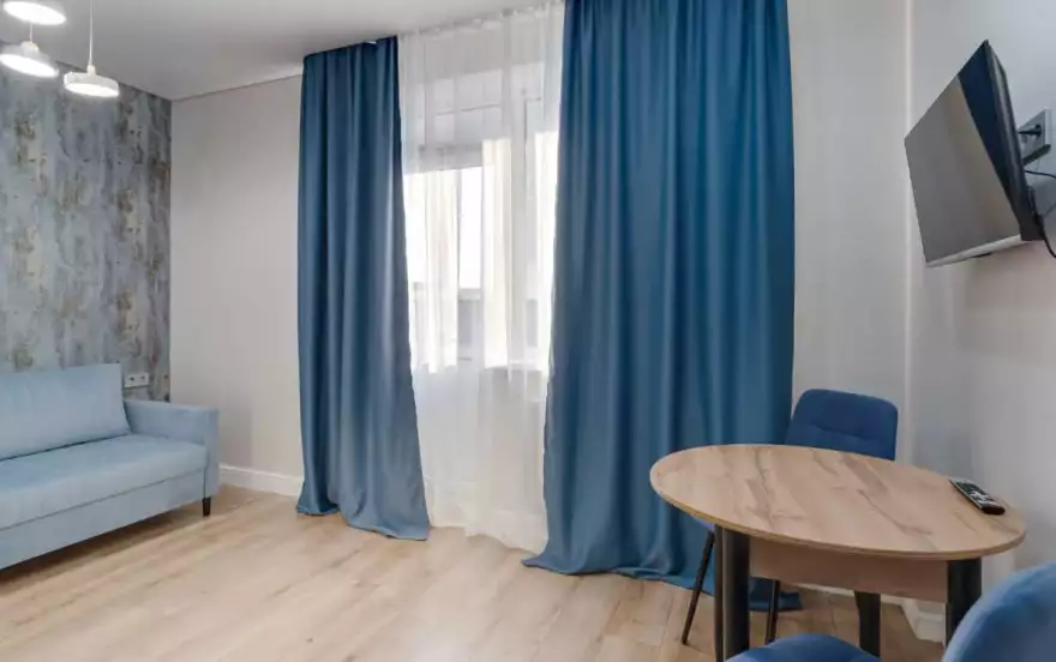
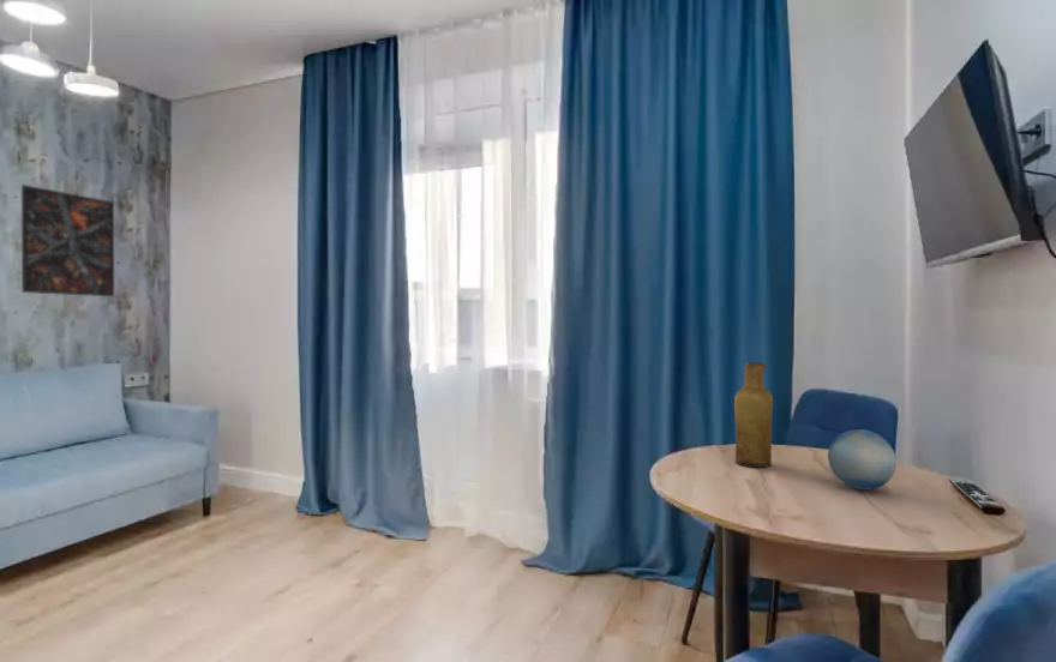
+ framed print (71, 243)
+ decorative ball (860, 458)
+ vase (752, 413)
